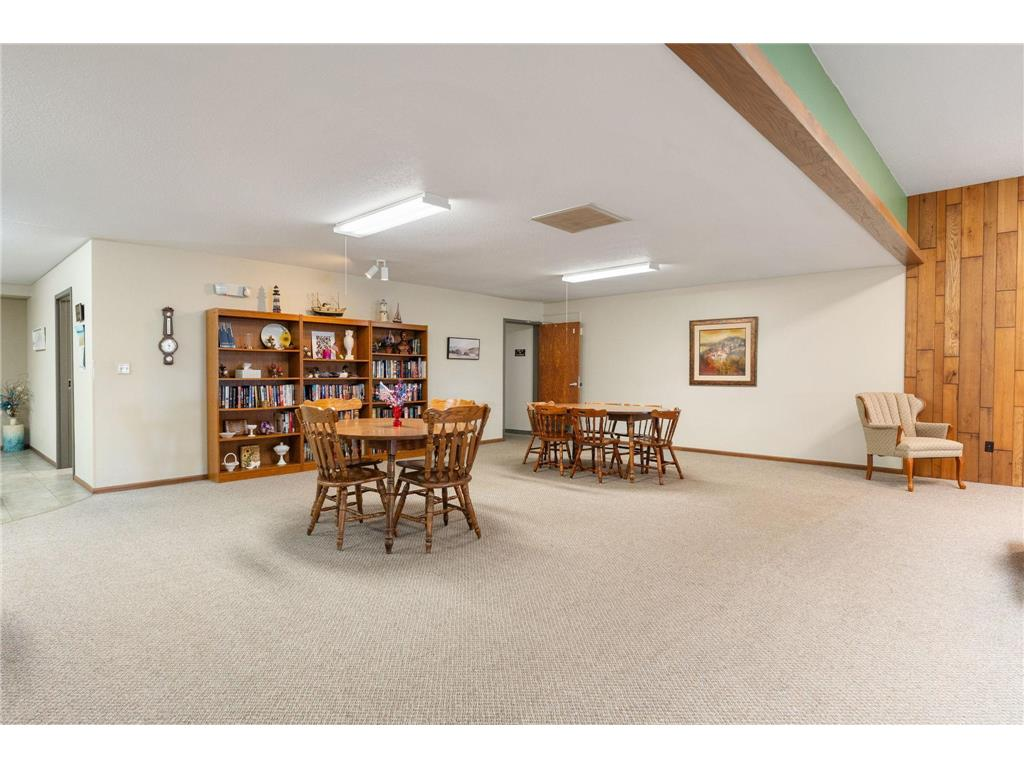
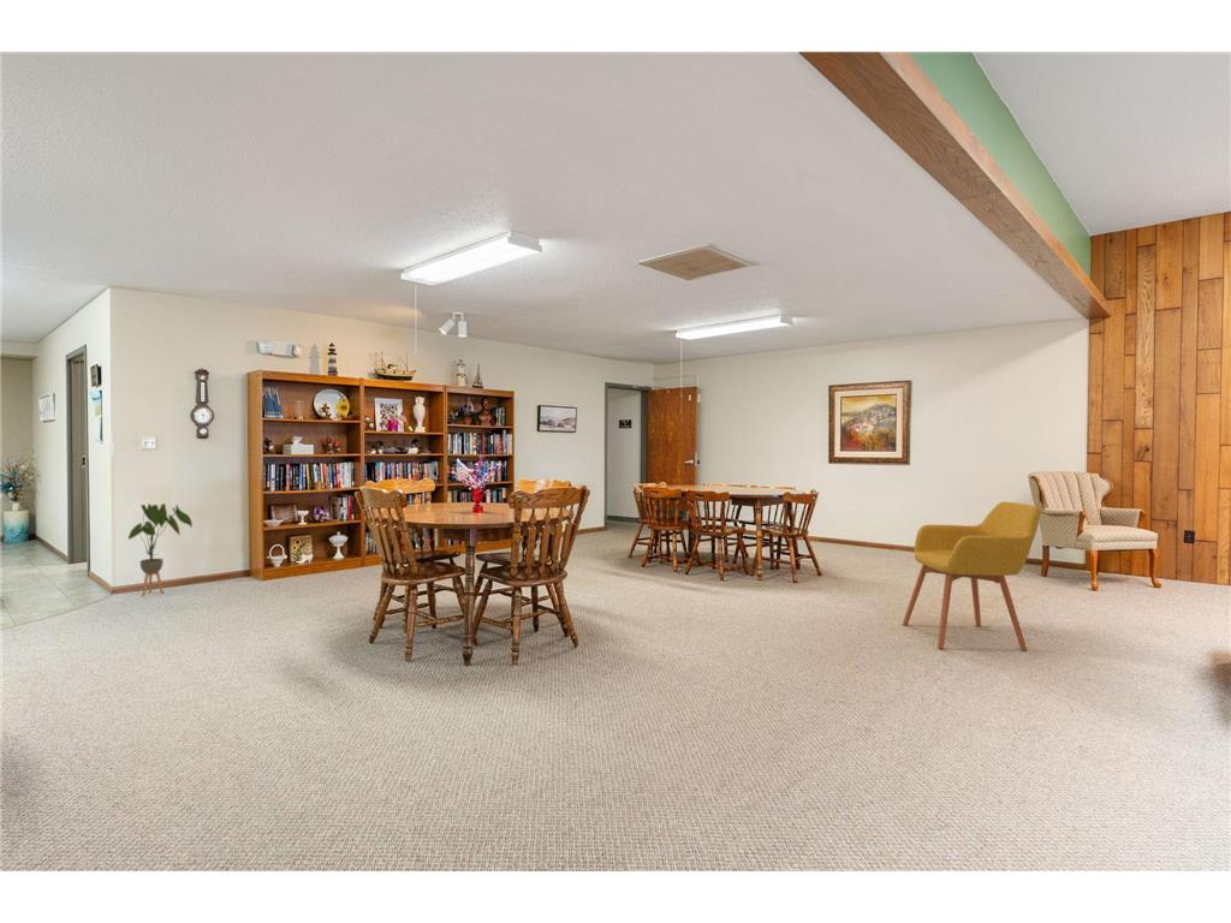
+ house plant (154, 546)
+ armchair (973, 570)
